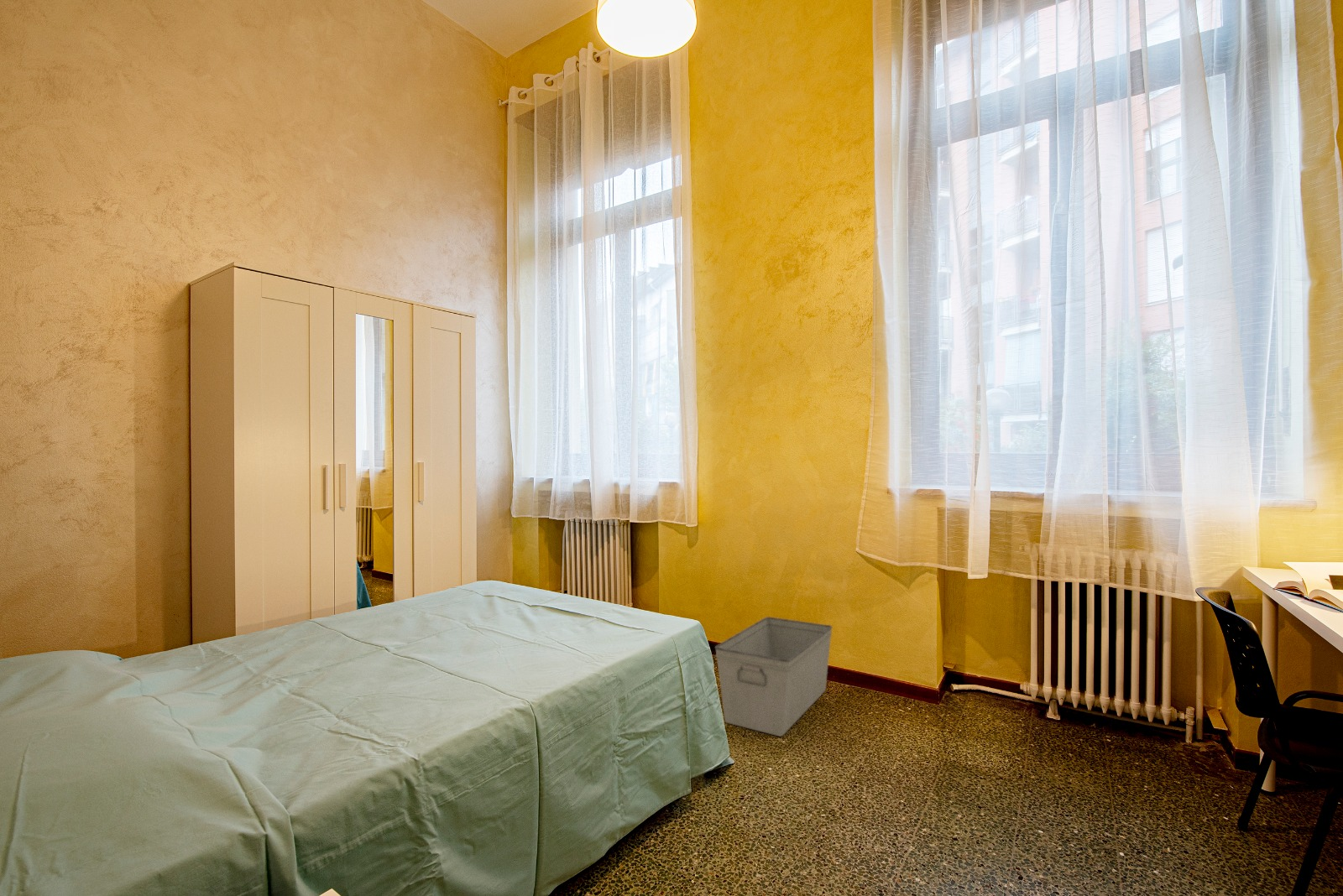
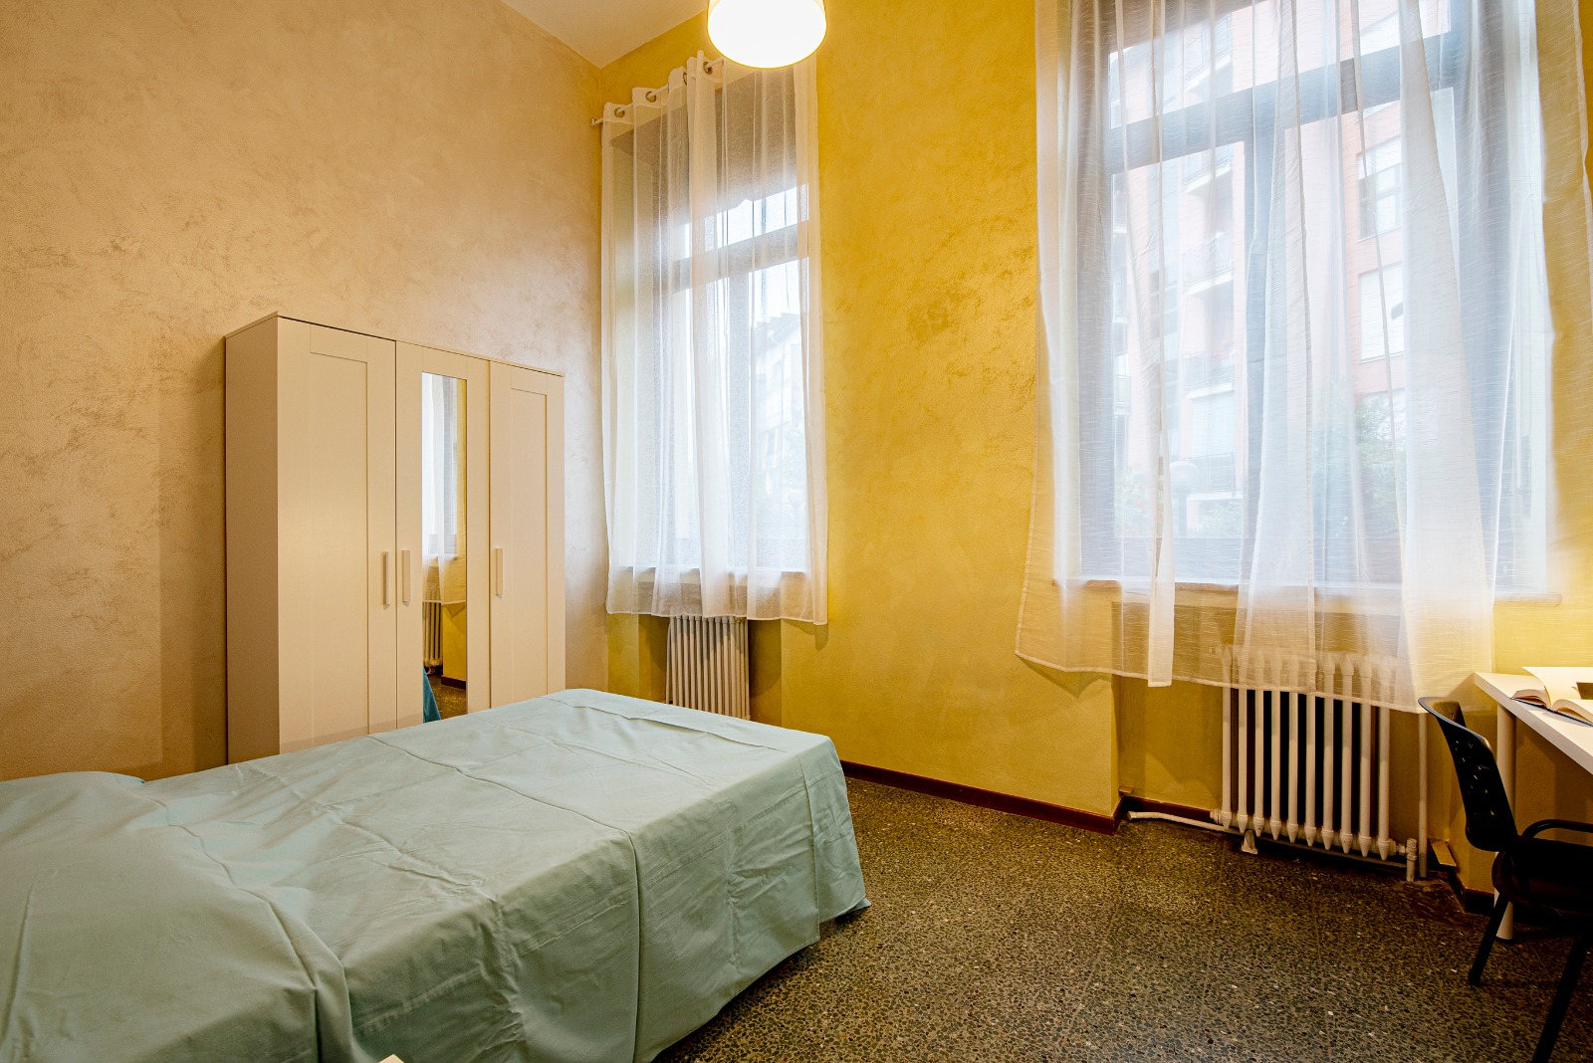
- storage bin (777, 670)
